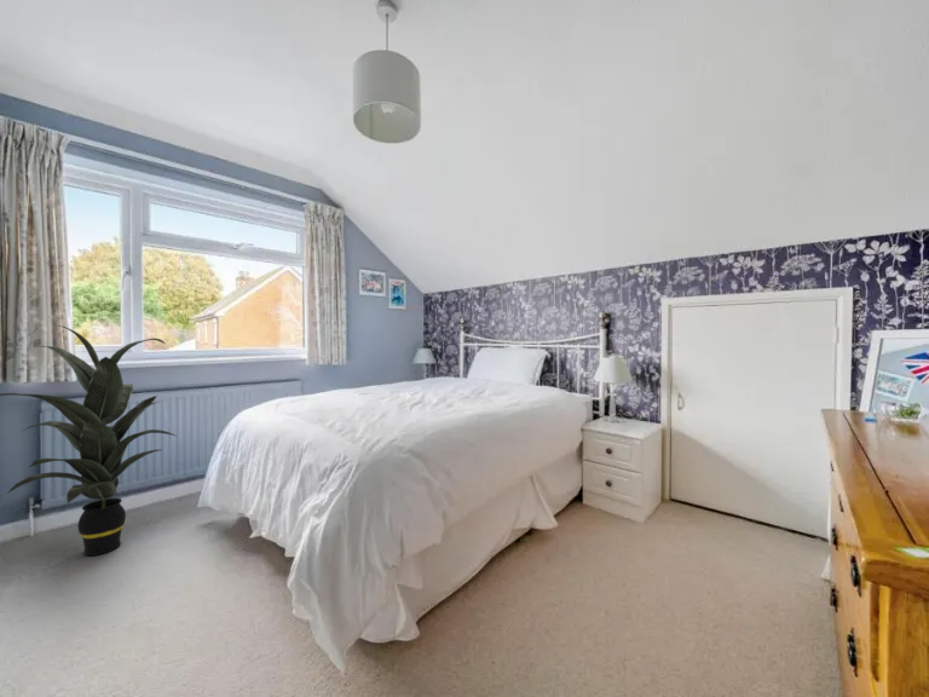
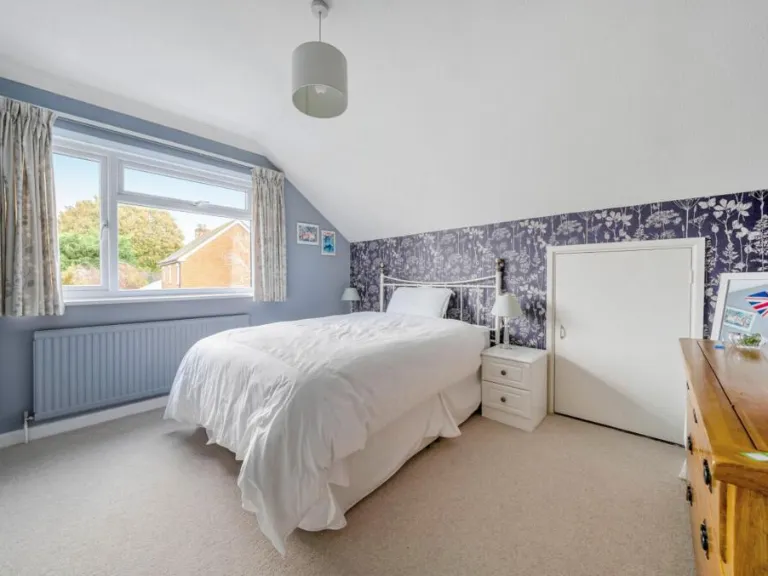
- indoor plant (91, 438)
